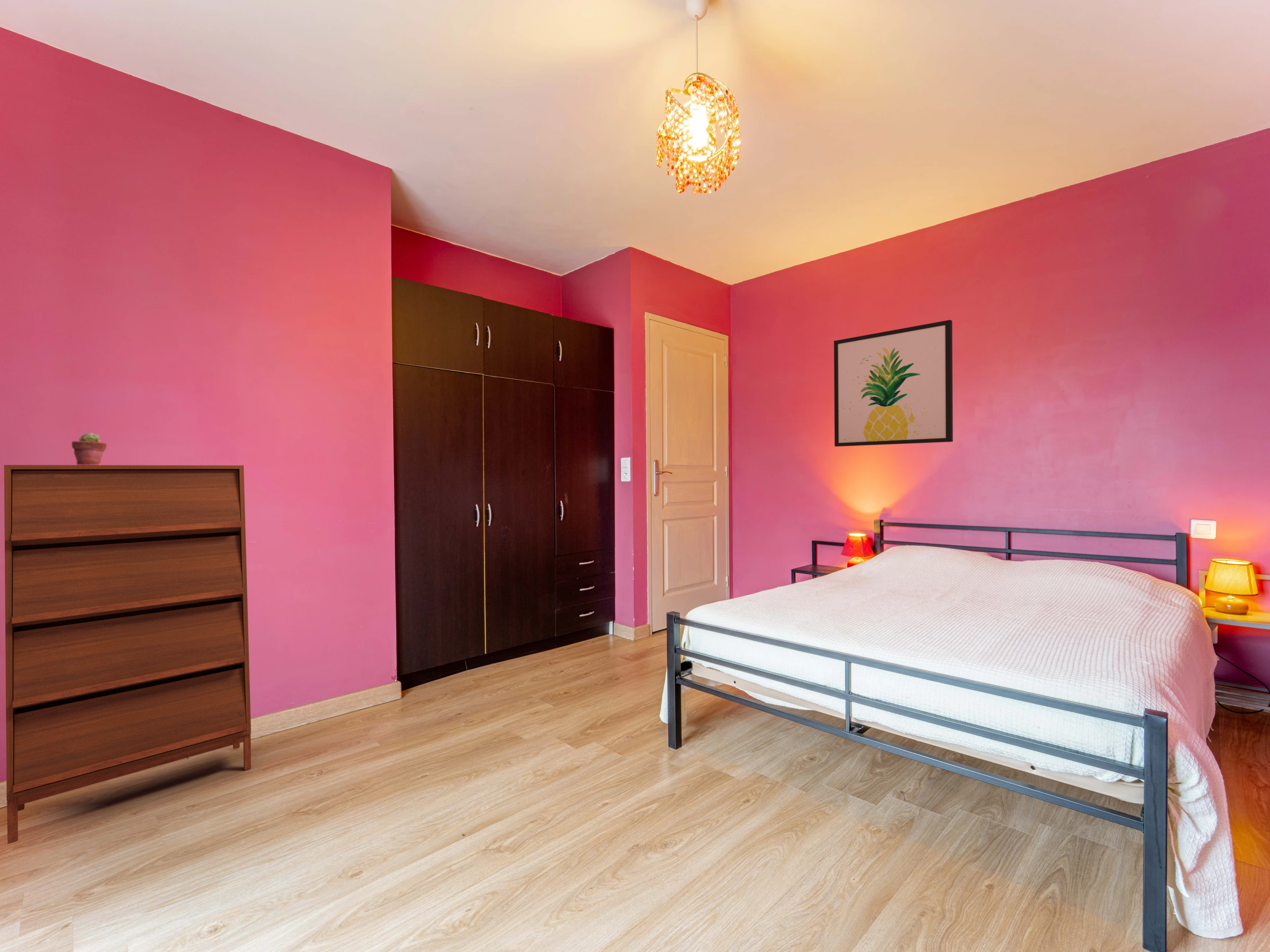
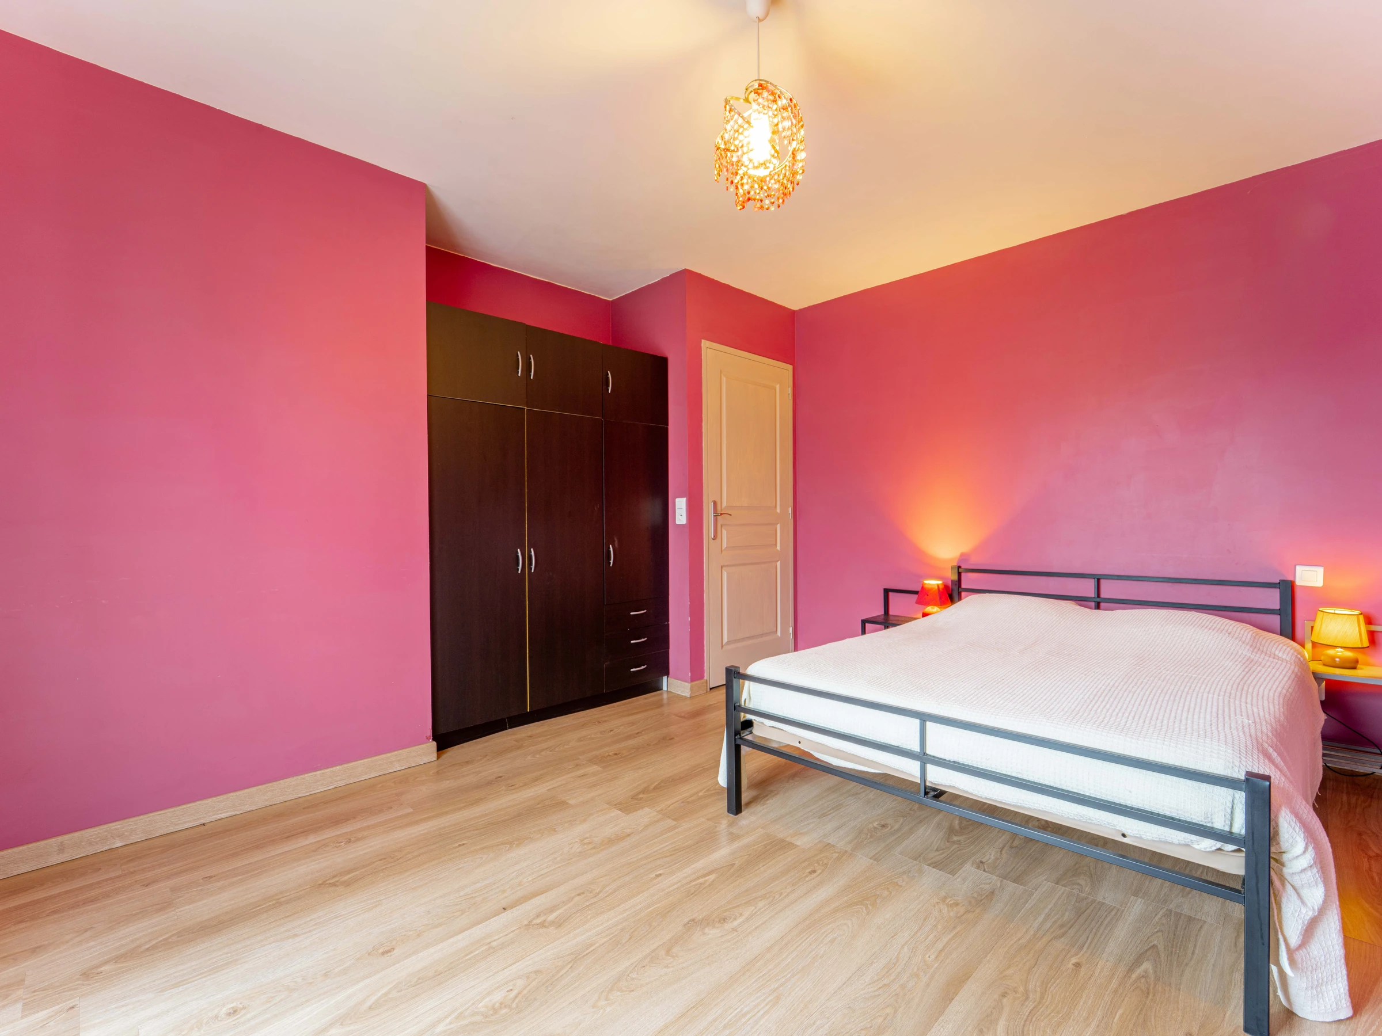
- potted succulent (89, 448)
- wall art (889, 388)
- shoe cabinet (139, 627)
